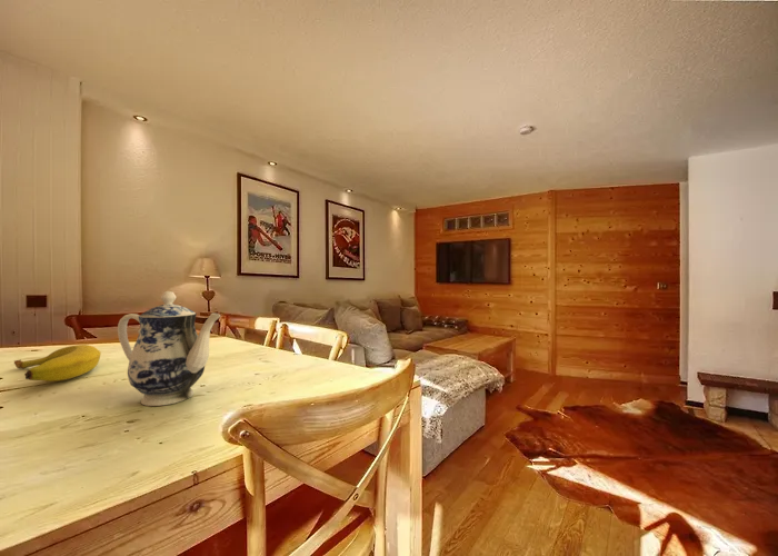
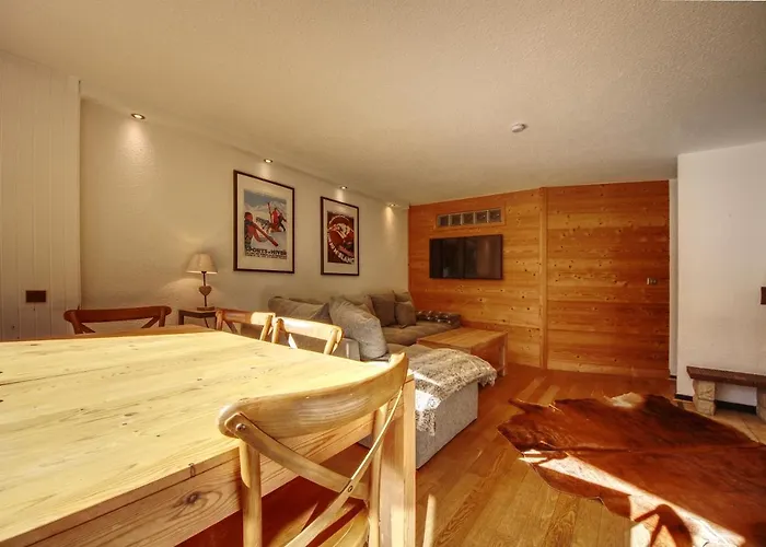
- teapot (168, 344)
- banana (53, 363)
